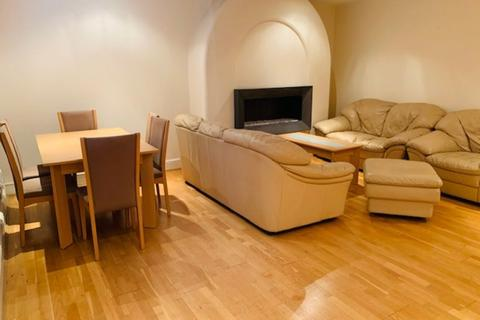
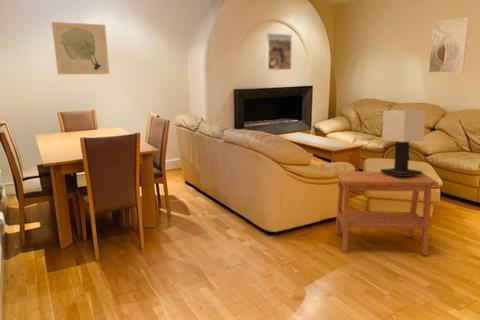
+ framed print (279, 52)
+ side table (380, 211)
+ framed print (448, 46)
+ table lamp (403, 143)
+ wall art (81, 49)
